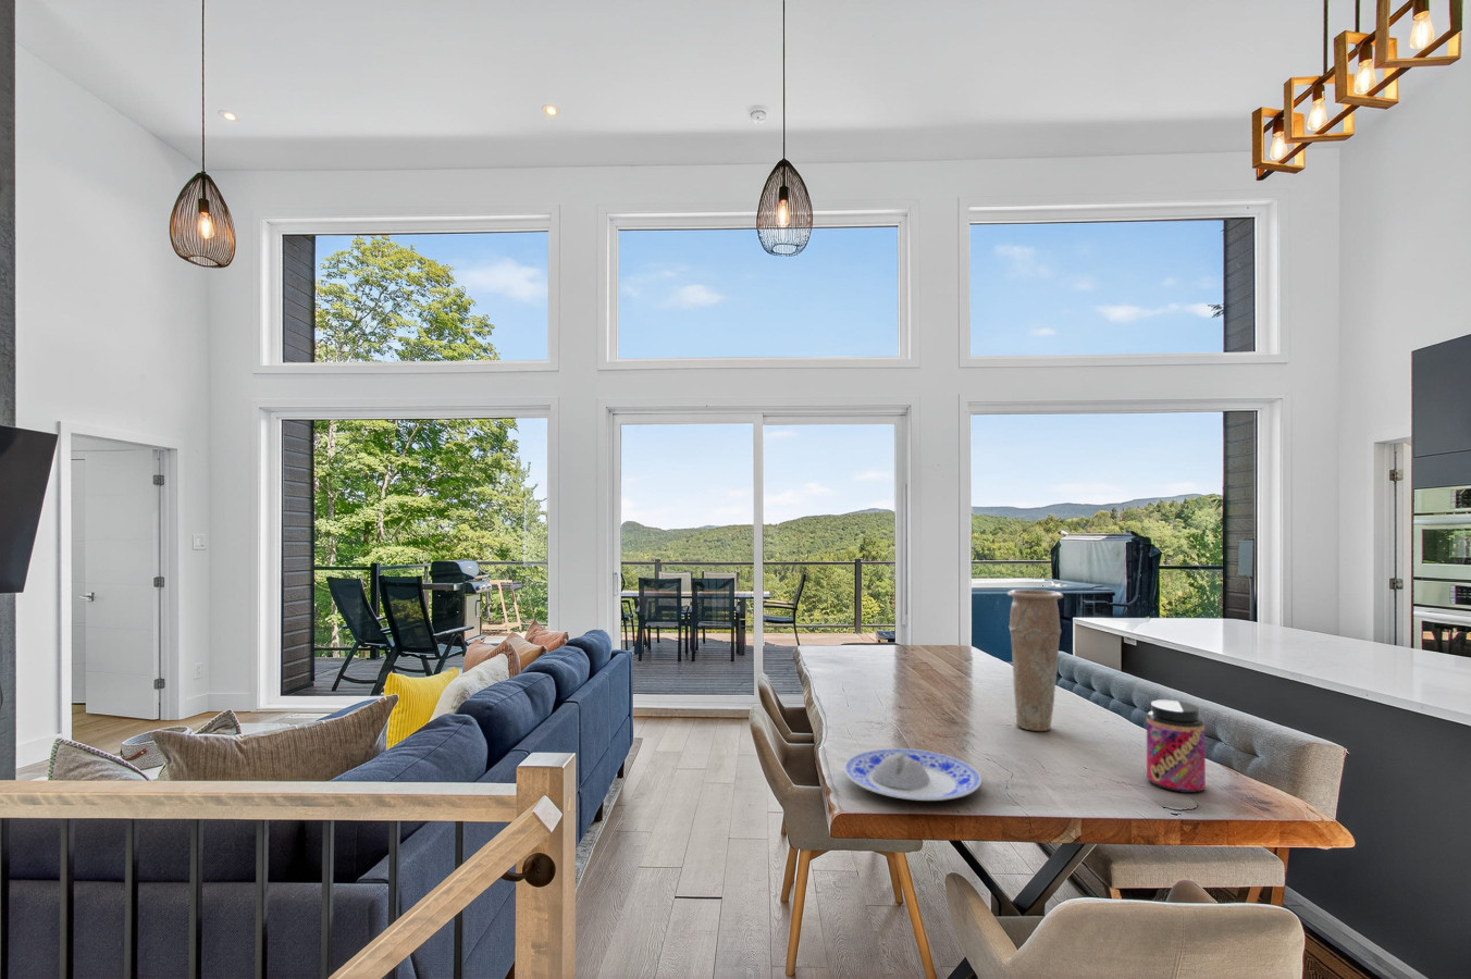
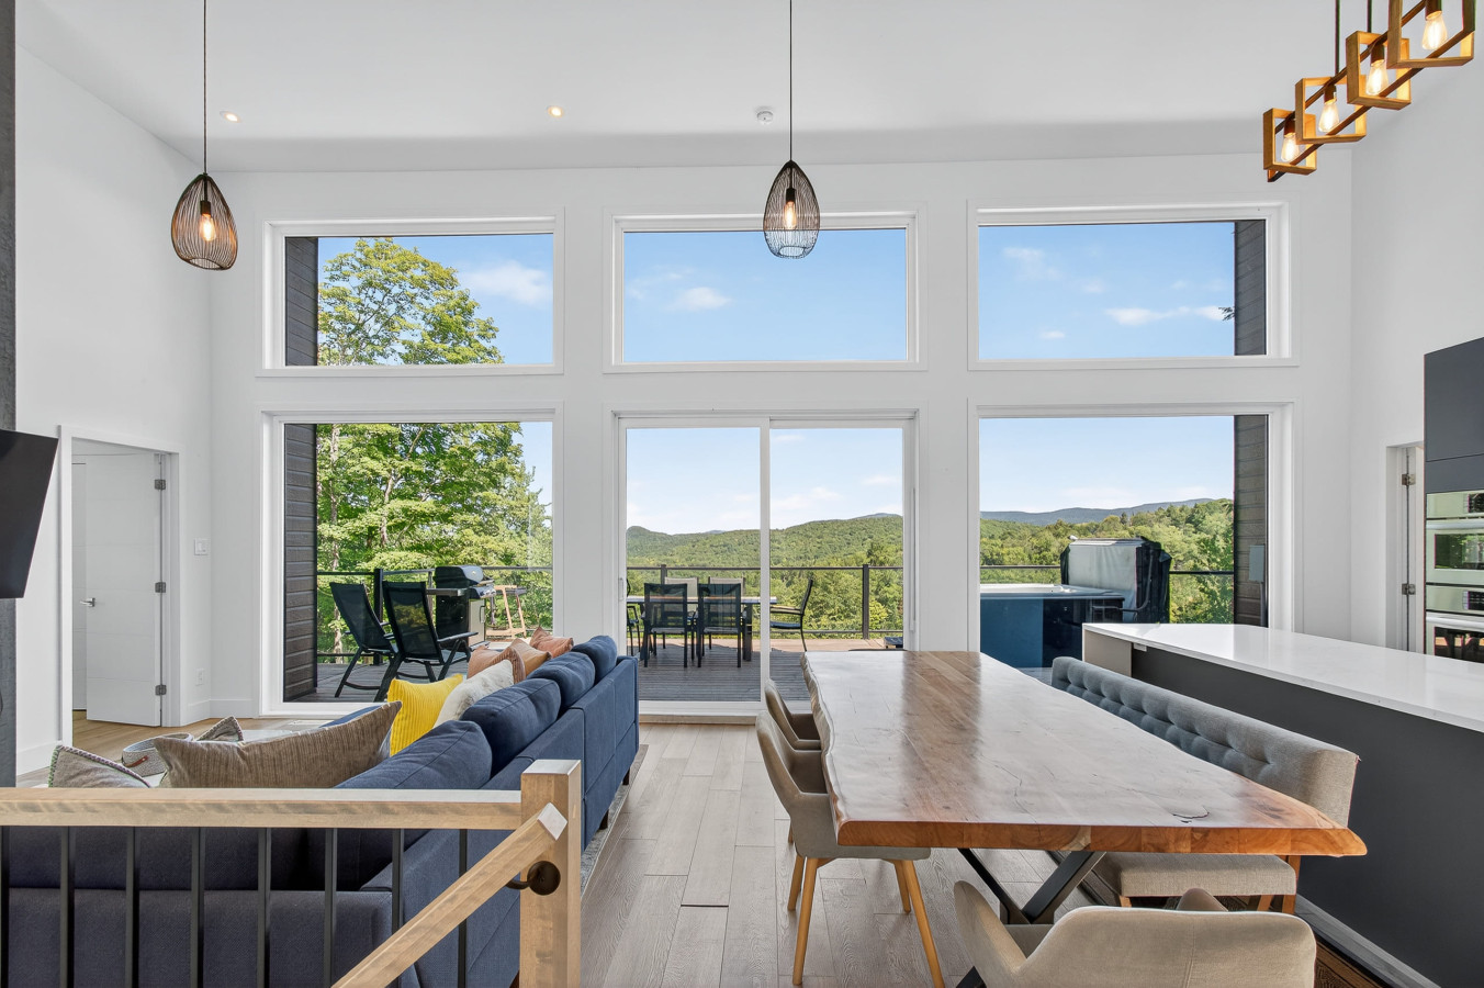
- jar (1175, 744)
- plate (910, 770)
- vase (1035, 659)
